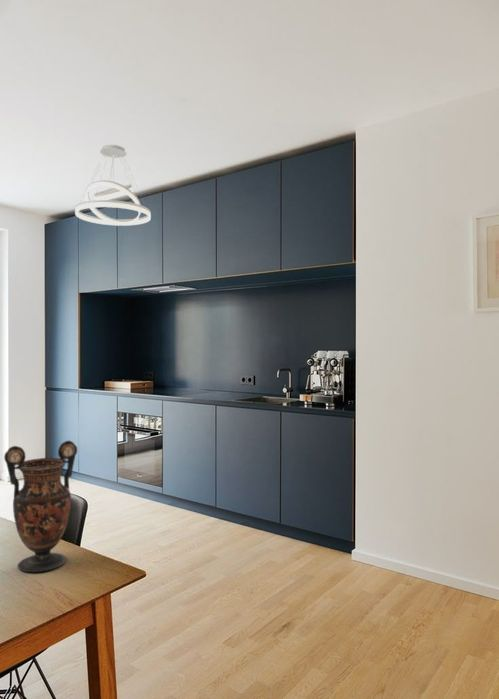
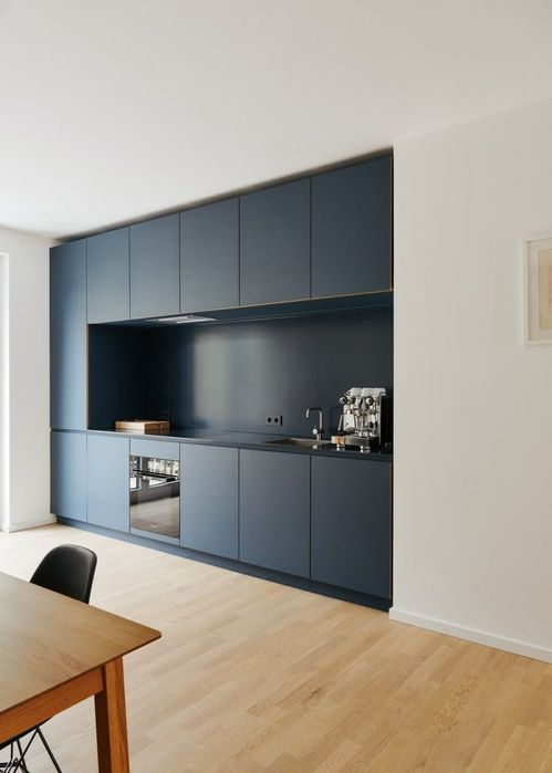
- pendant light (113, 184)
- vase (42, 502)
